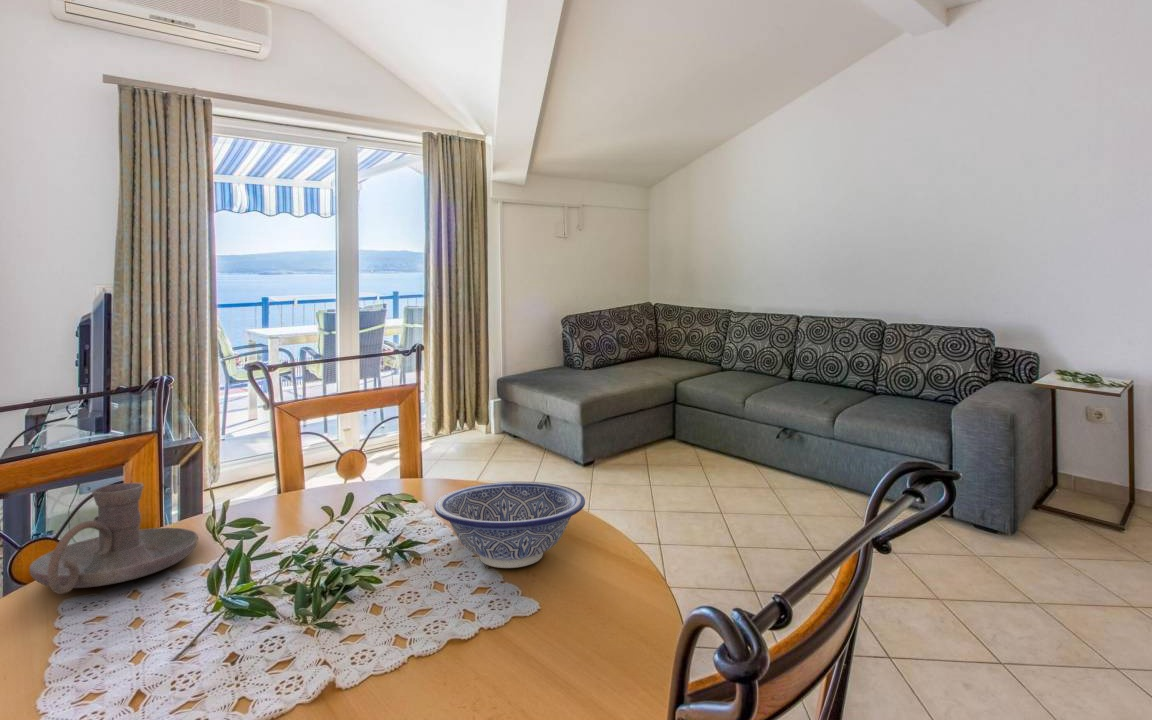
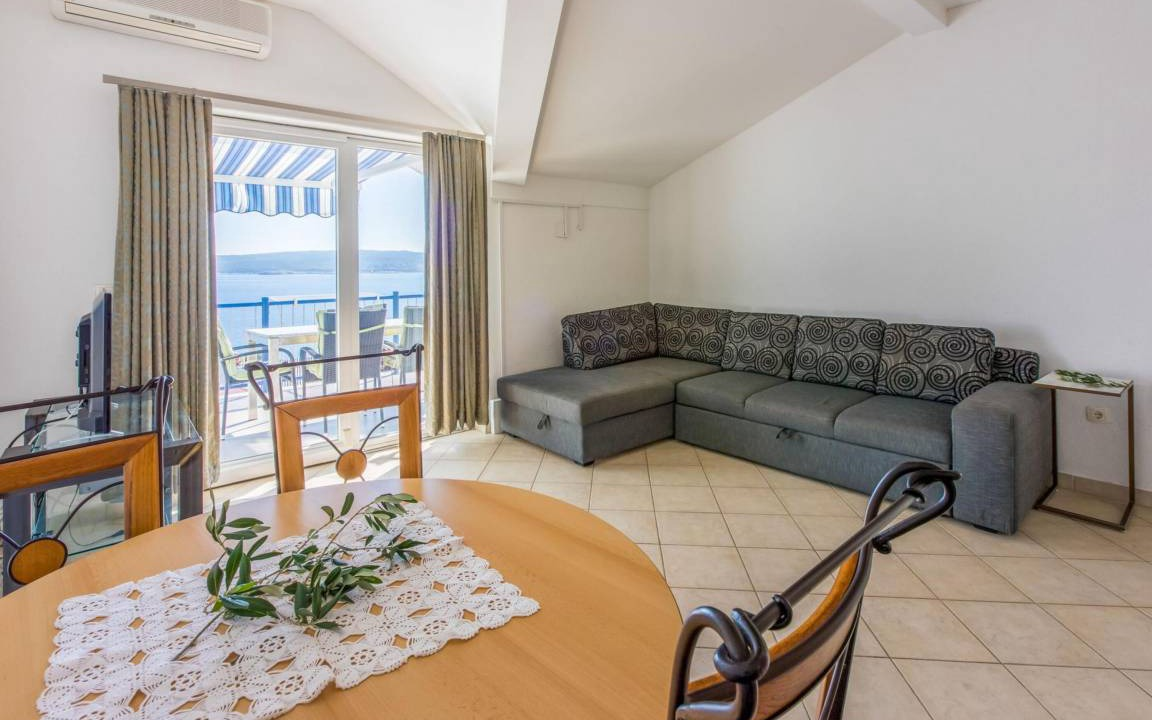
- candle holder (110, 534)
- decorative bowl (511, 527)
